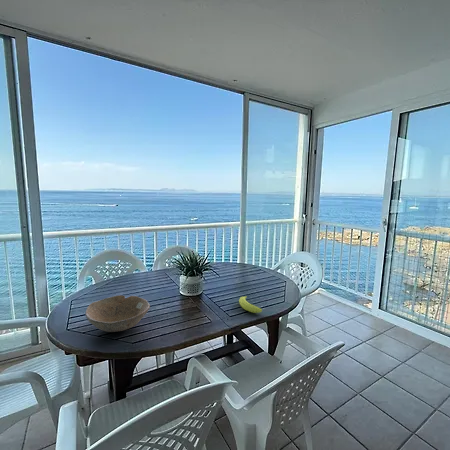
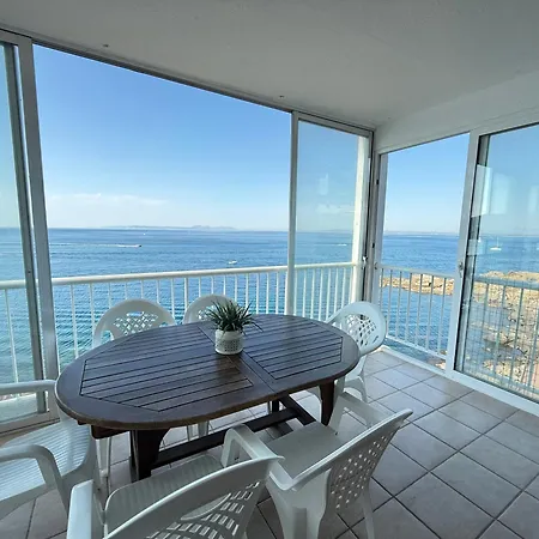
- bowl (118, 316)
- banana (248, 303)
